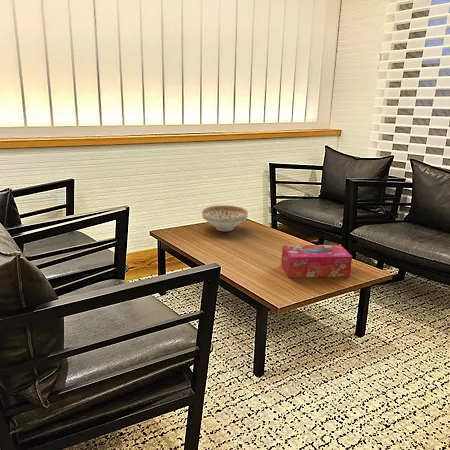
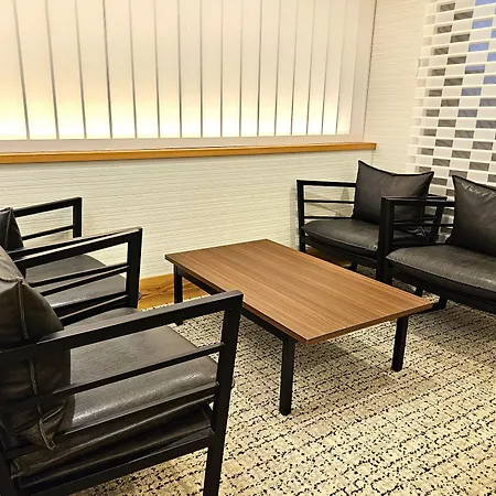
- tissue box (315, 260)
- decorative bowl (224, 220)
